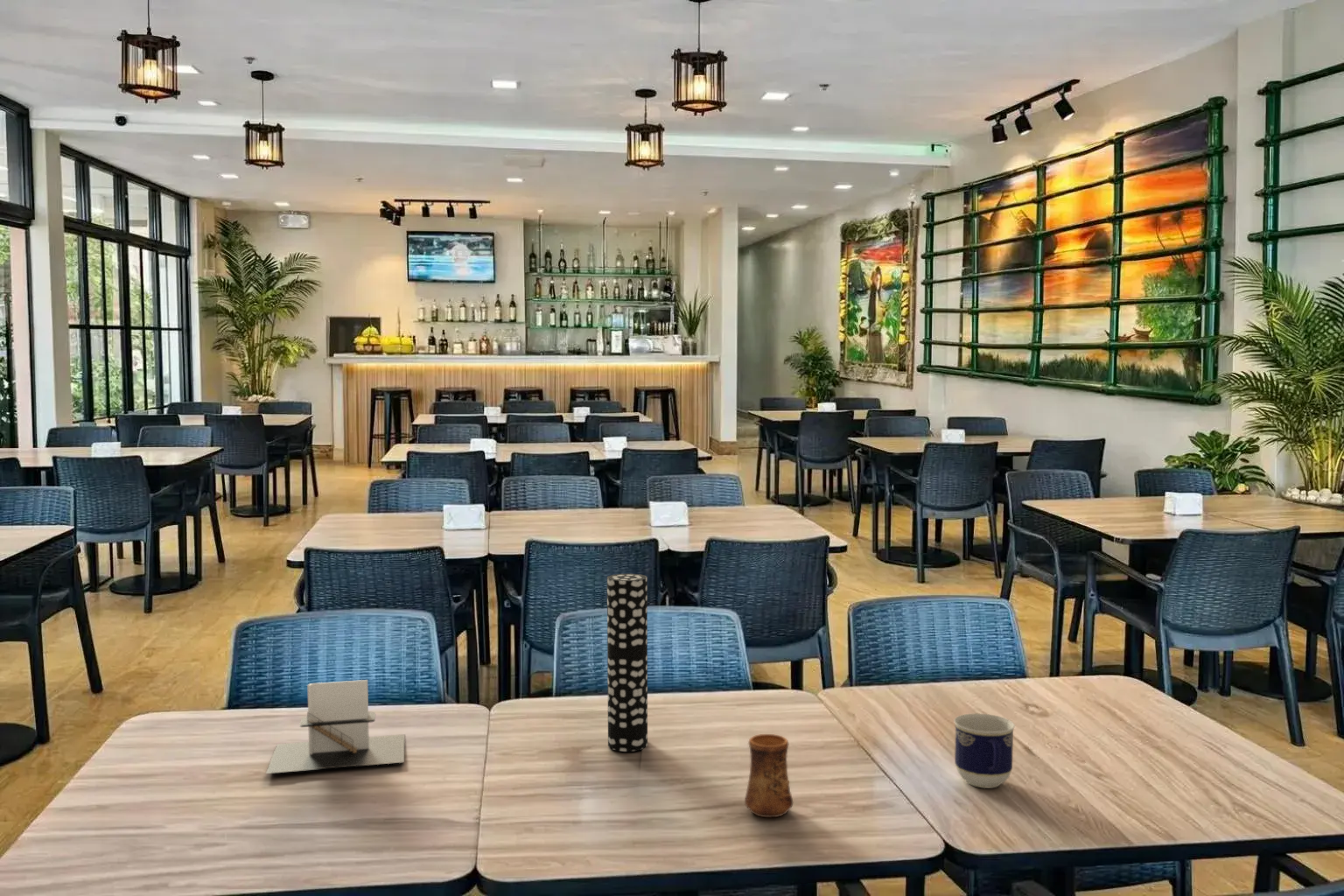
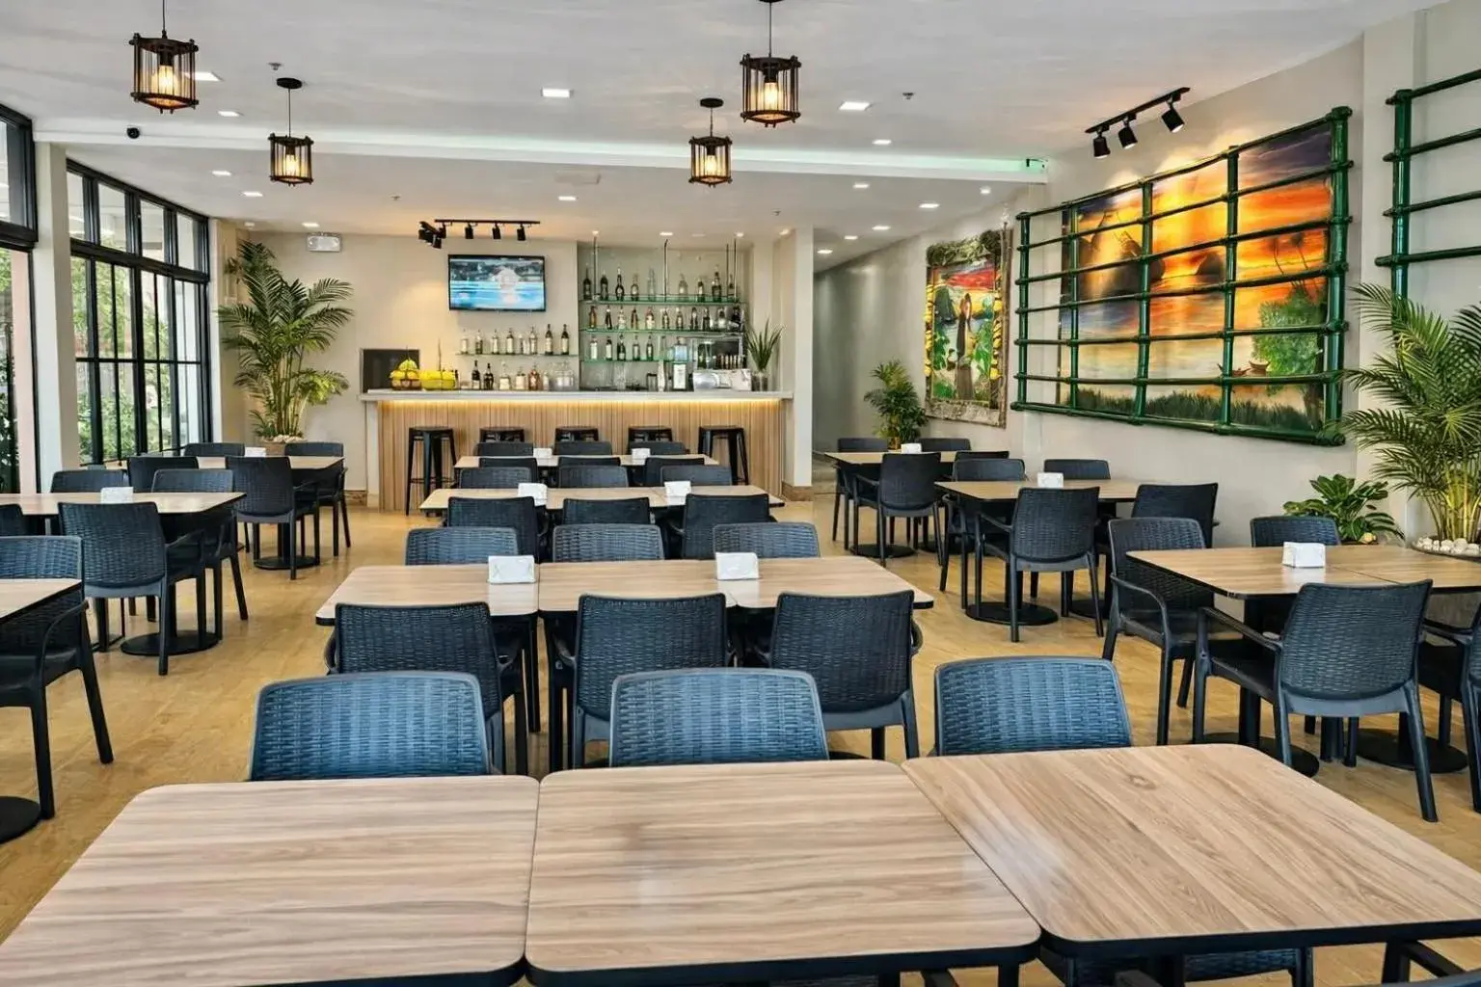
- cup (986, 755)
- cup (768, 775)
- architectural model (338, 719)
- vase (627, 661)
